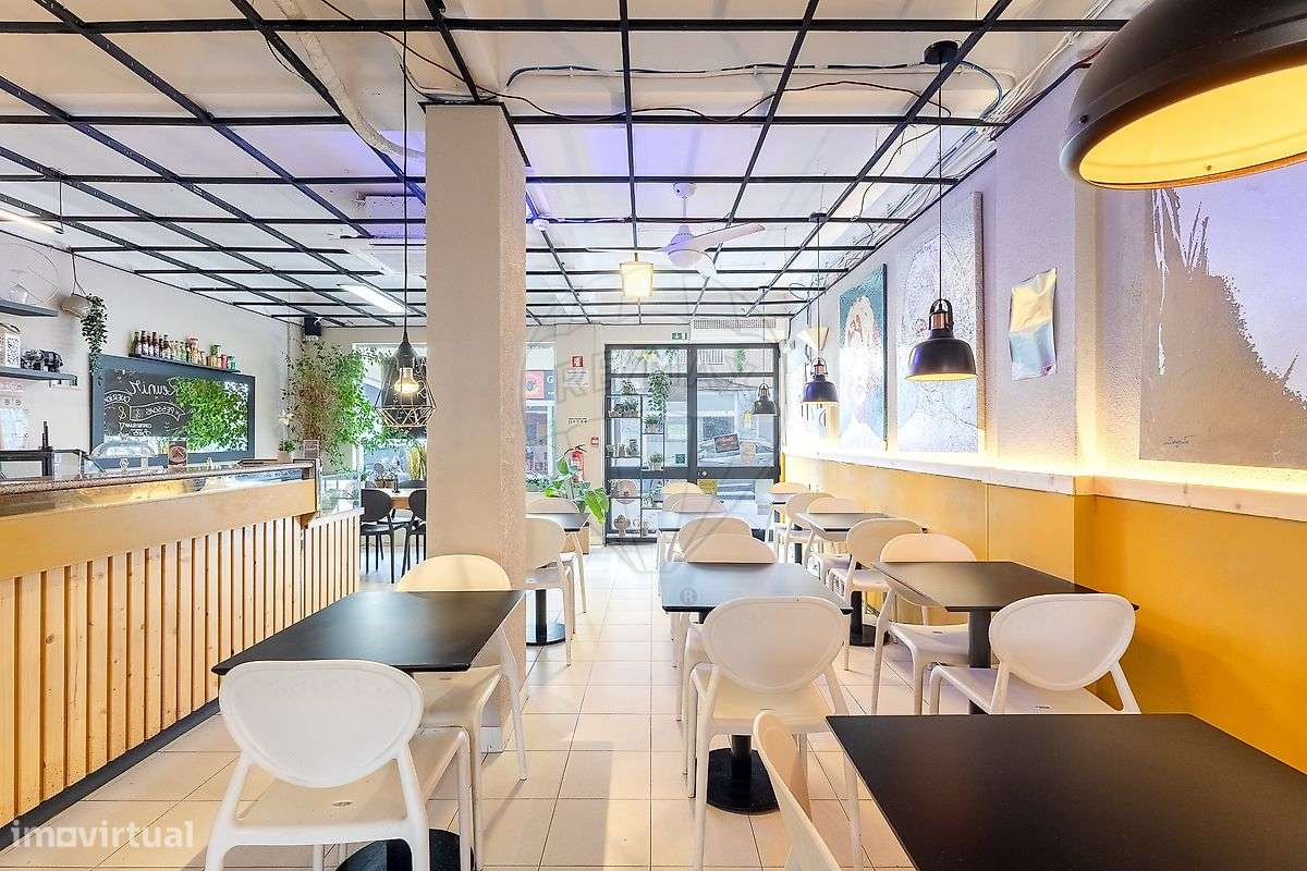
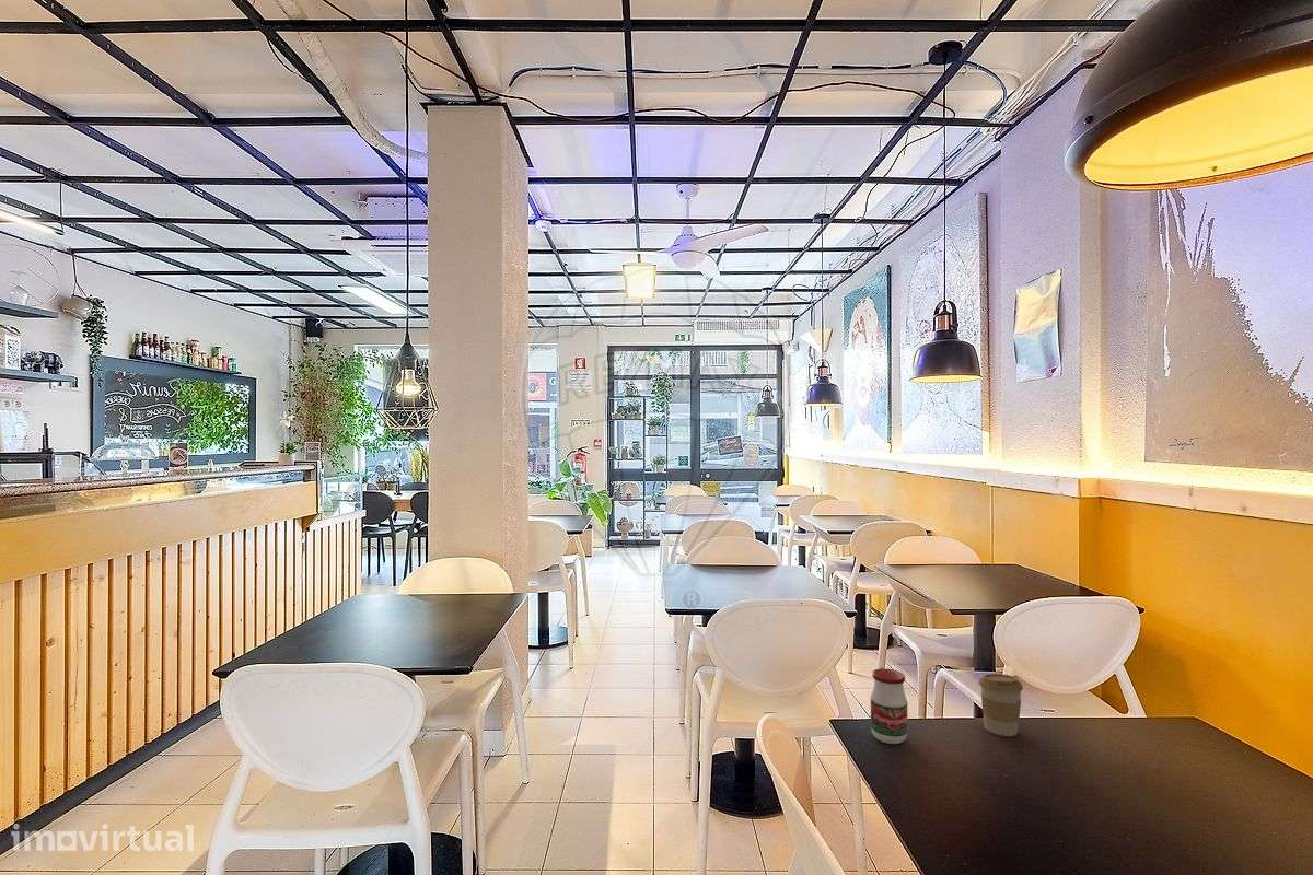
+ jar (888, 705)
+ coffee cup (1000, 702)
